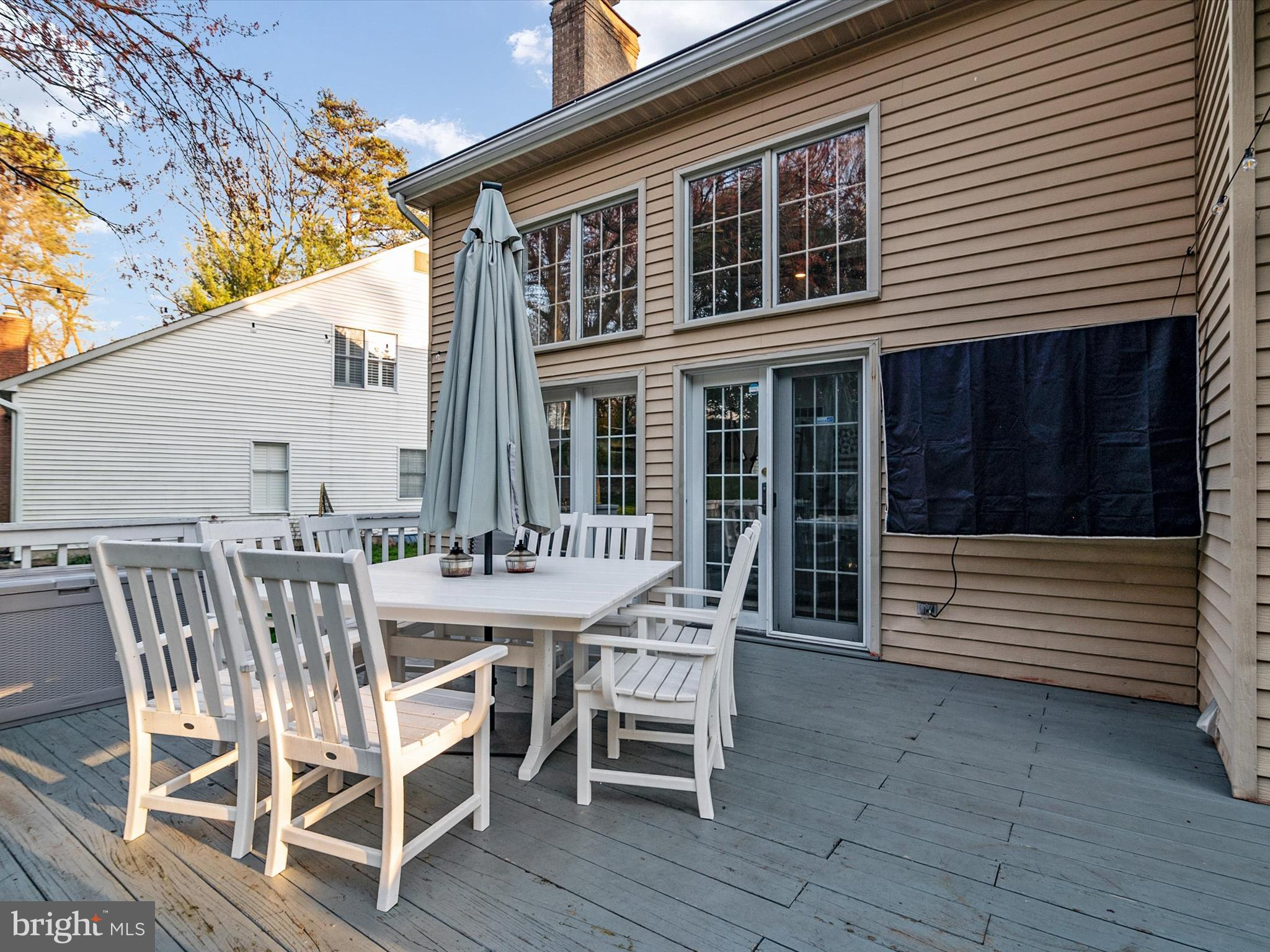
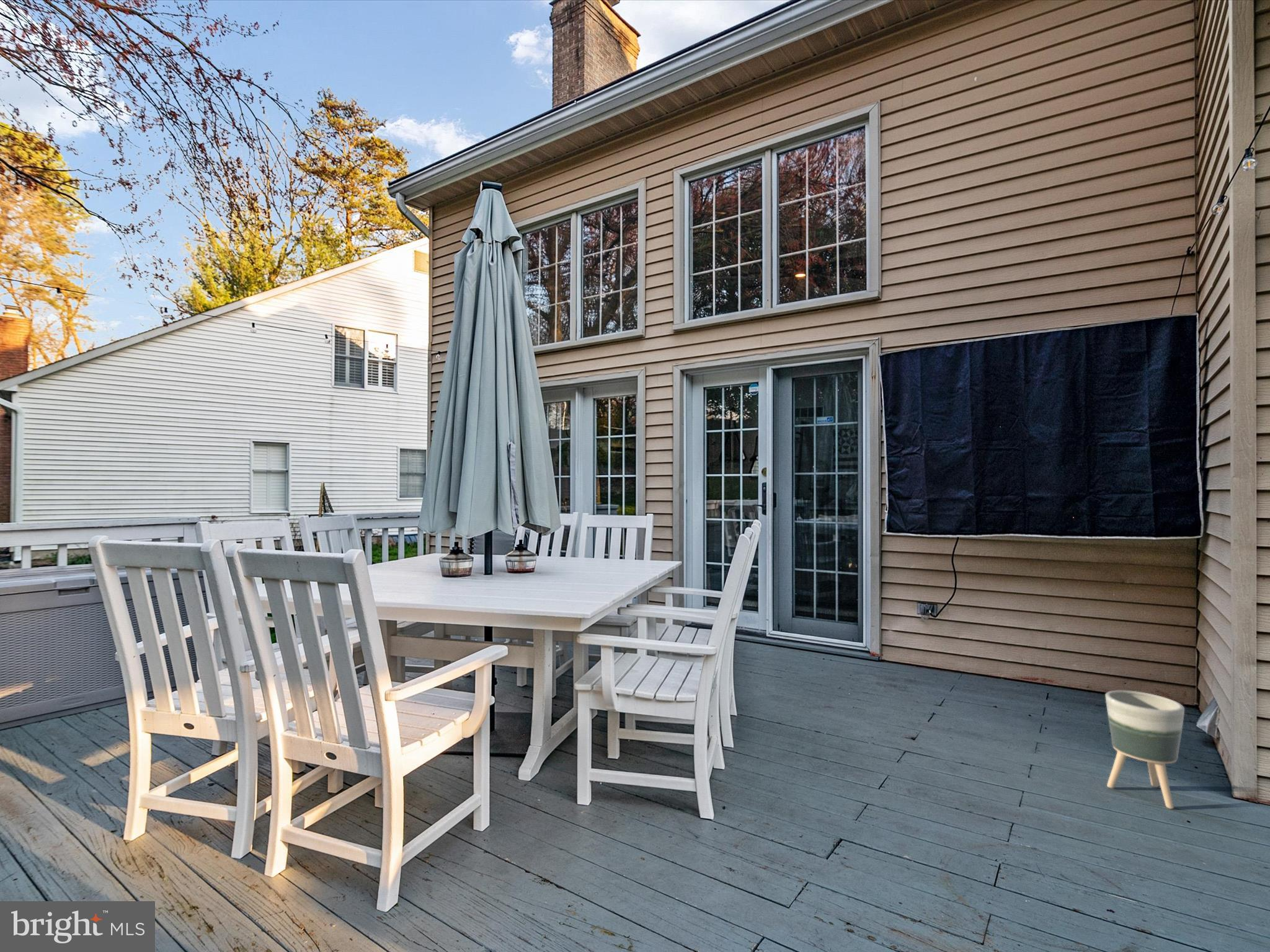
+ planter (1143, 747)
